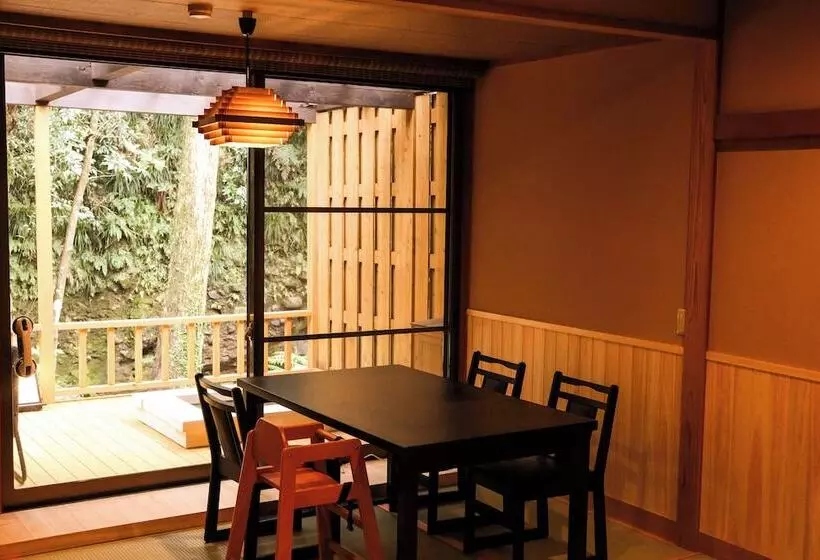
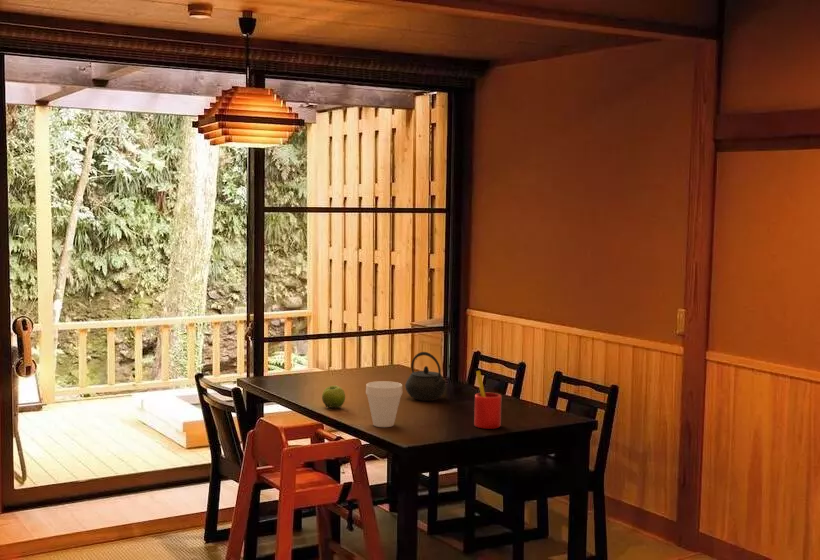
+ fruit (333, 396)
+ straw (486, 398)
+ cup (383, 404)
+ kettle (428, 375)
